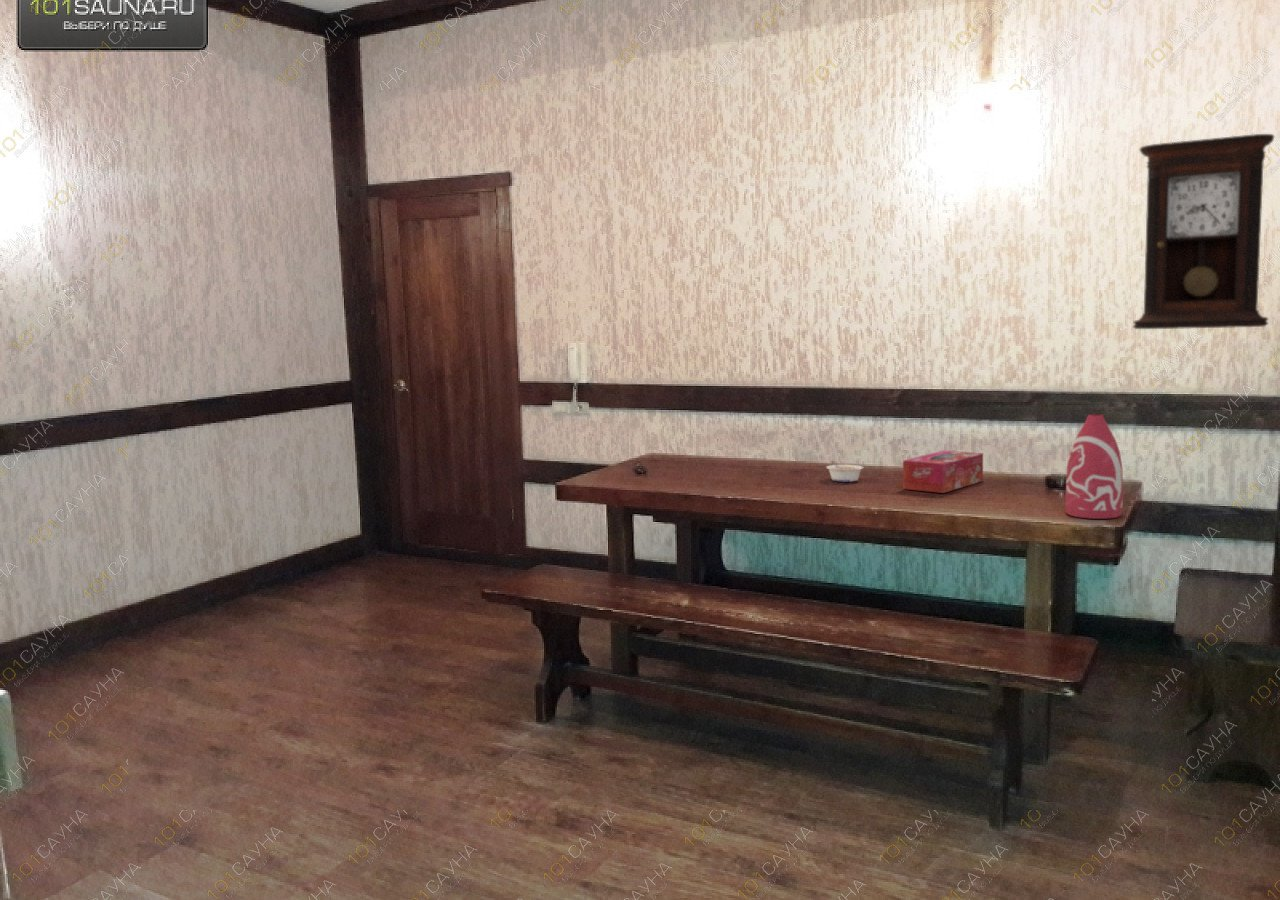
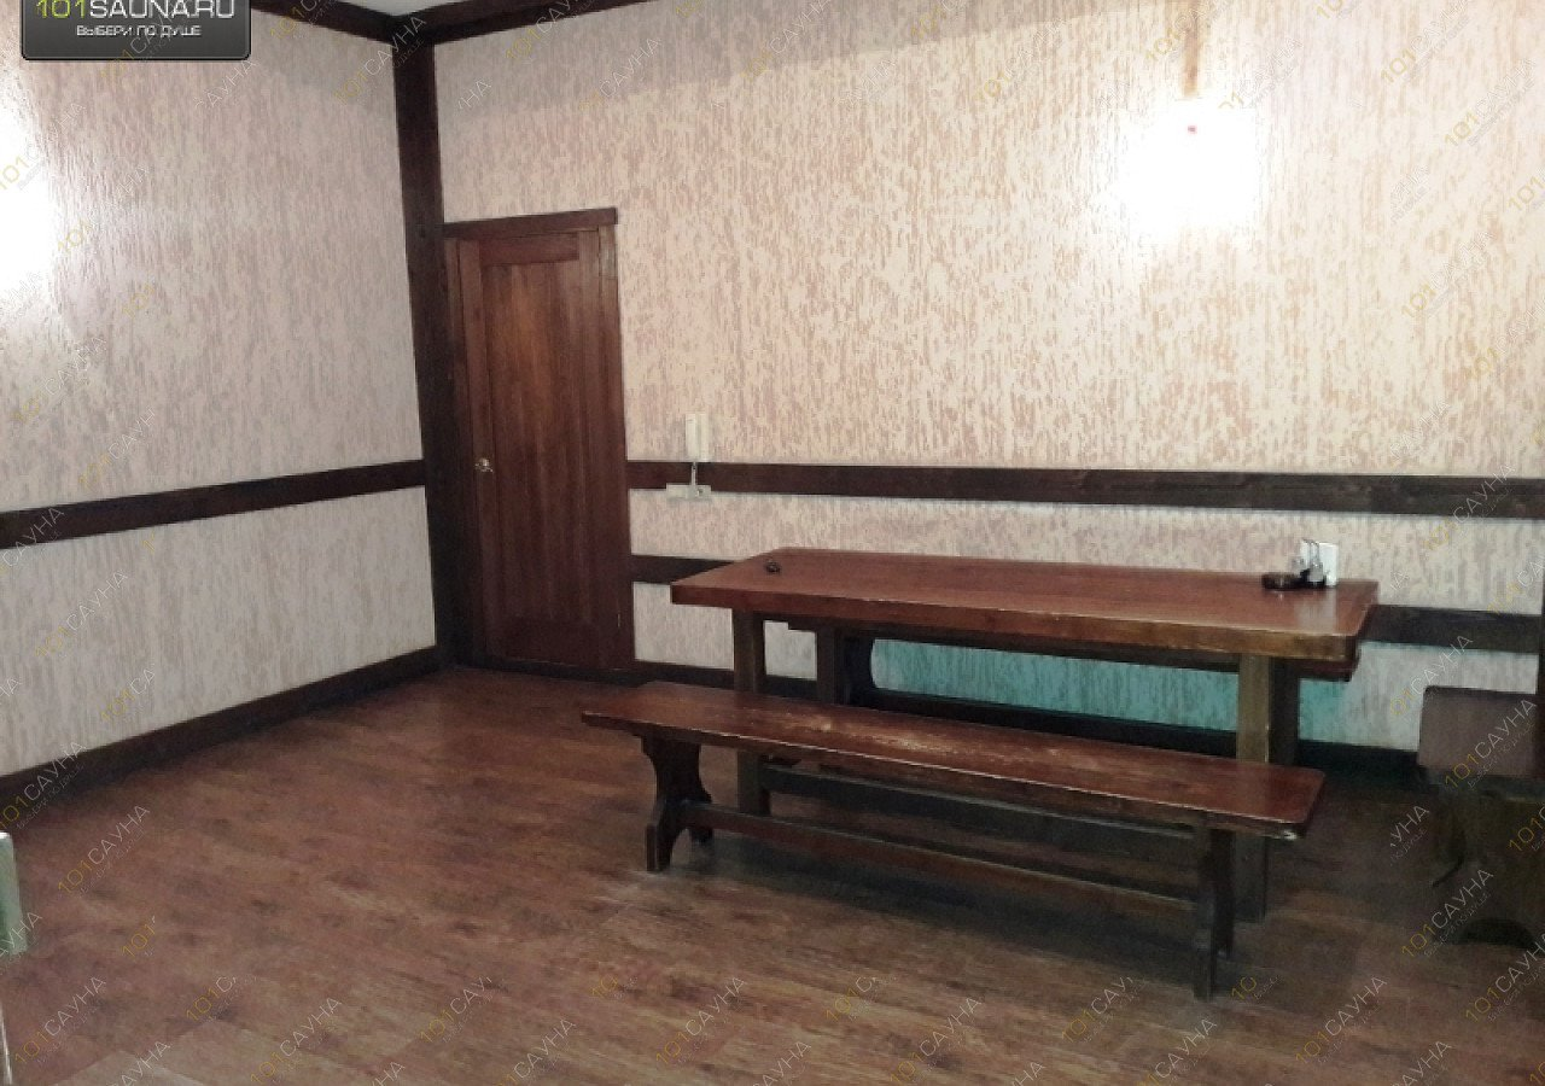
- tissue box (943, 470)
- pendulum clock (1201, 235)
- bottle (1094, 464)
- legume (843, 472)
